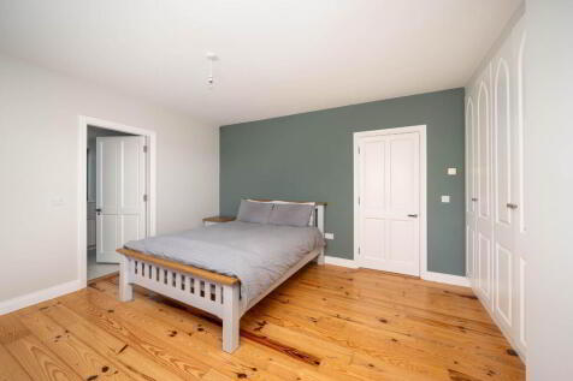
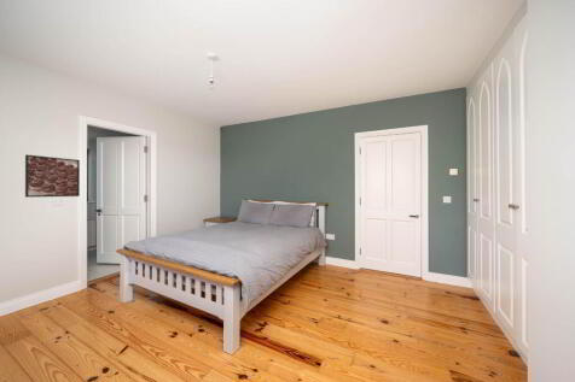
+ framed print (54, 177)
